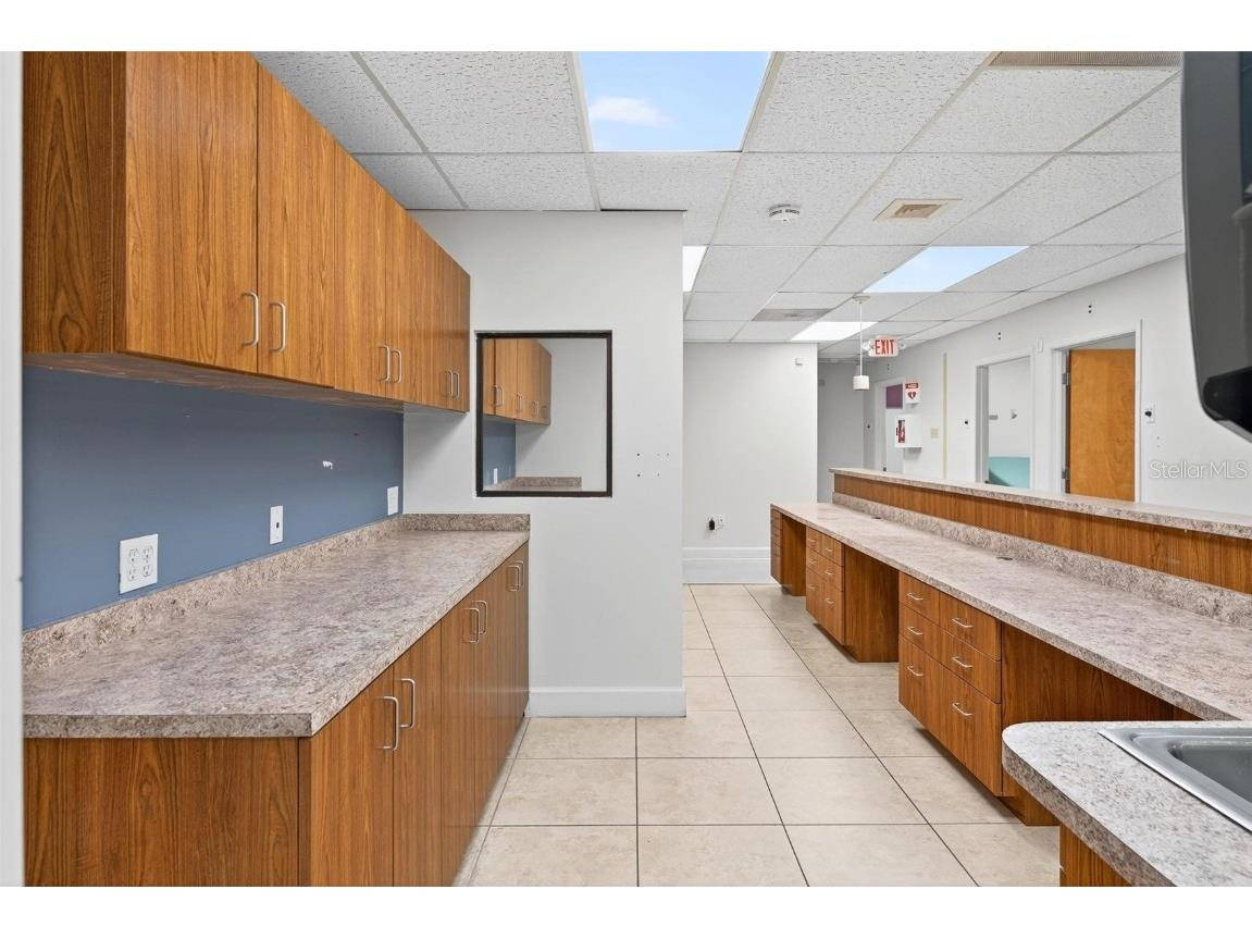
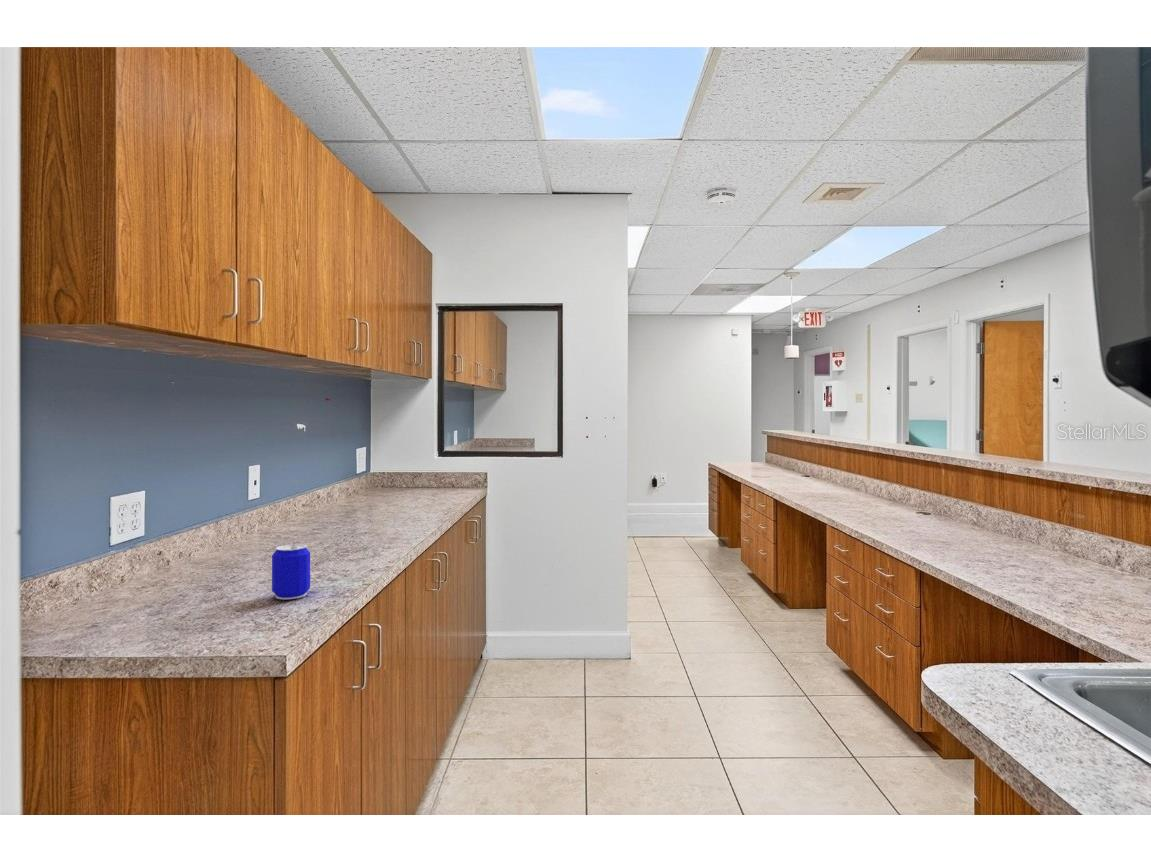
+ beer can (291, 569)
